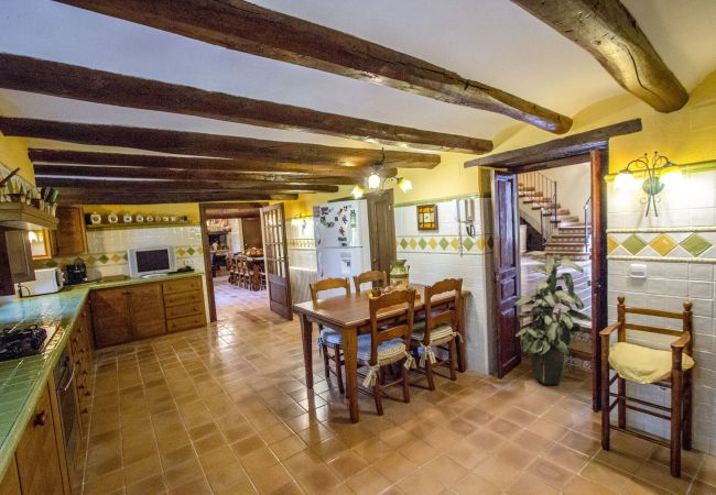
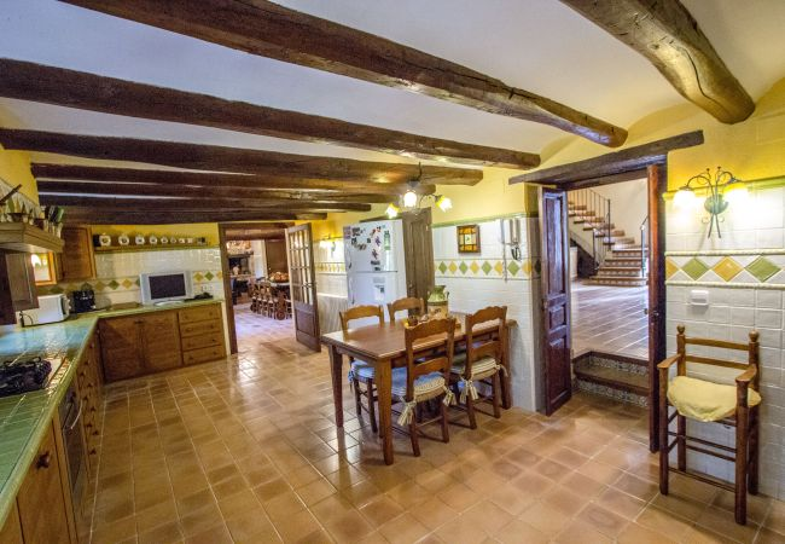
- indoor plant (546, 316)
